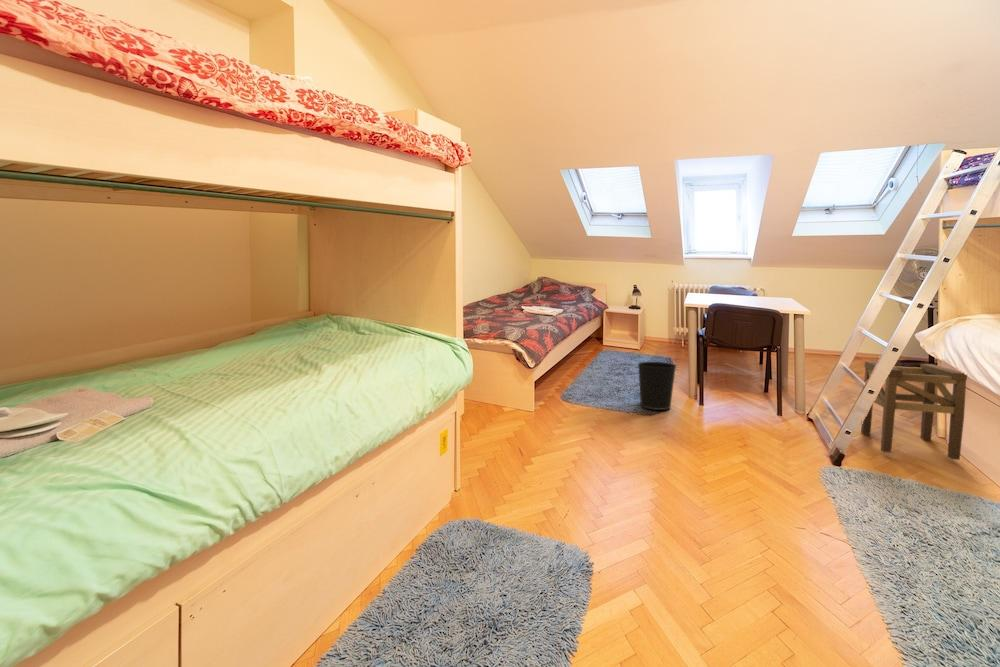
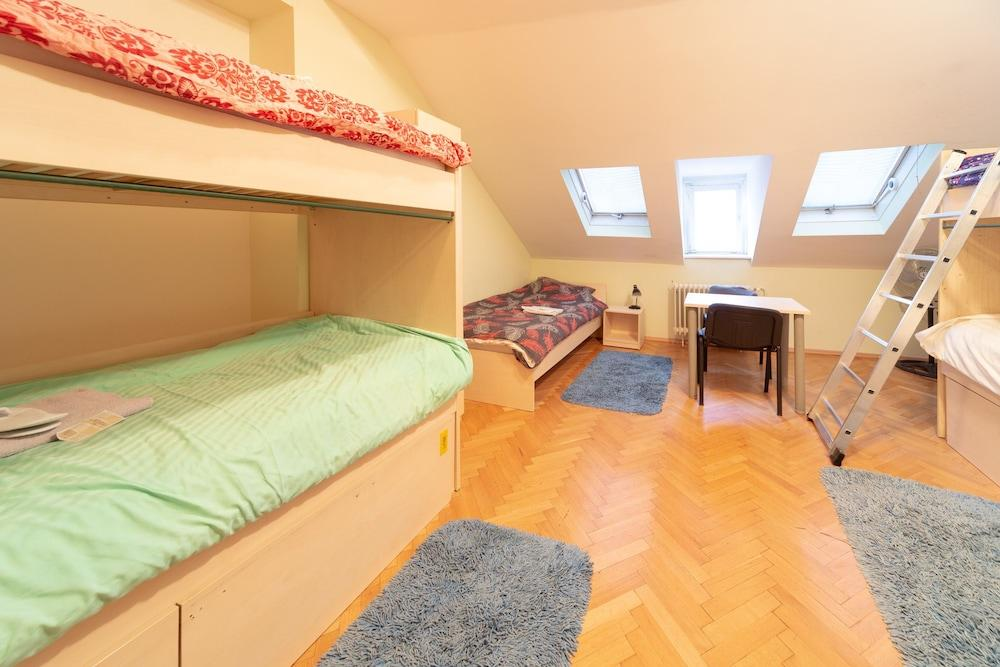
- wastebasket (656, 385)
- stool (908, 406)
